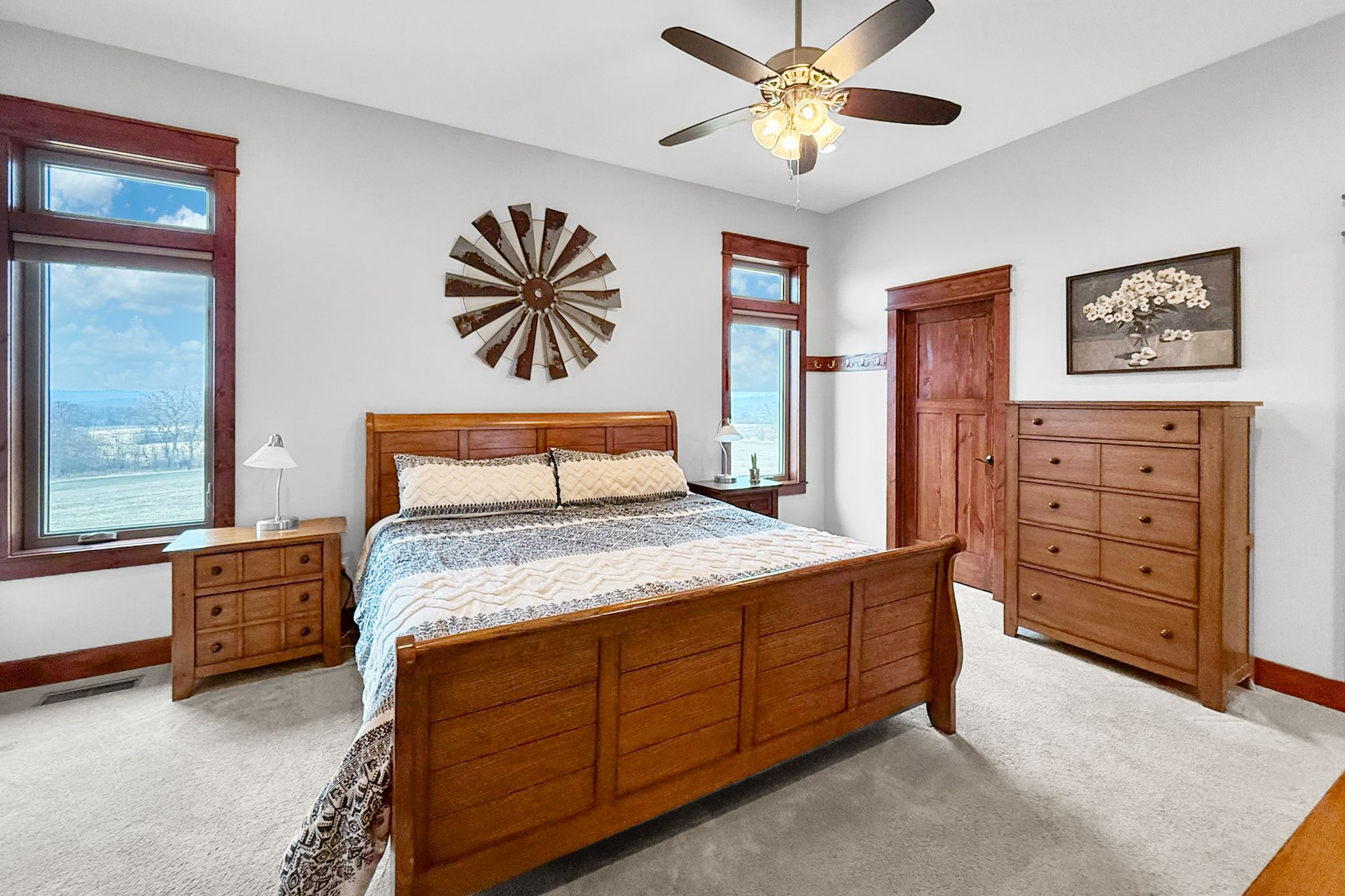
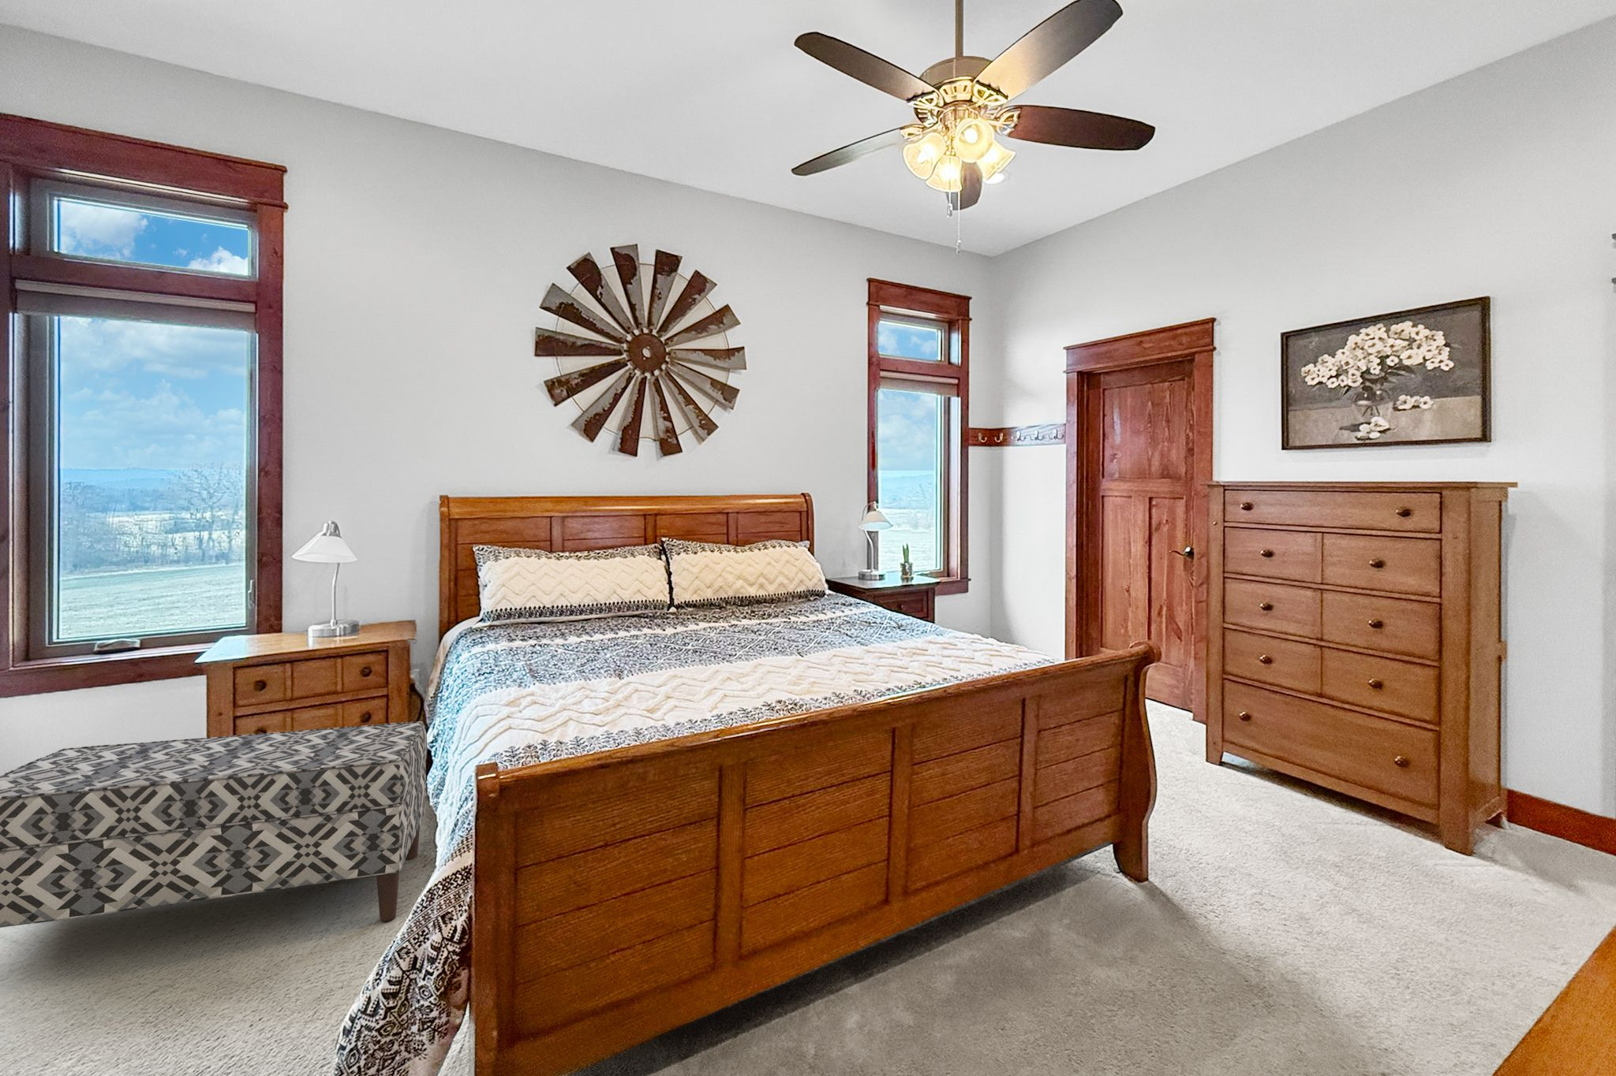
+ bench (226, 833)
